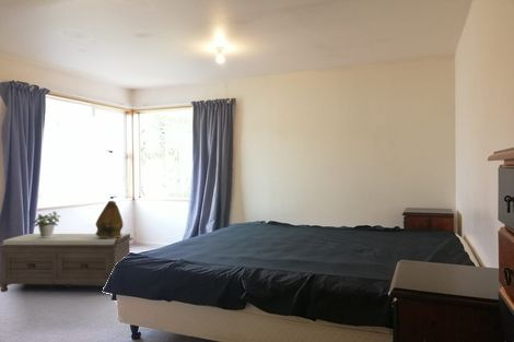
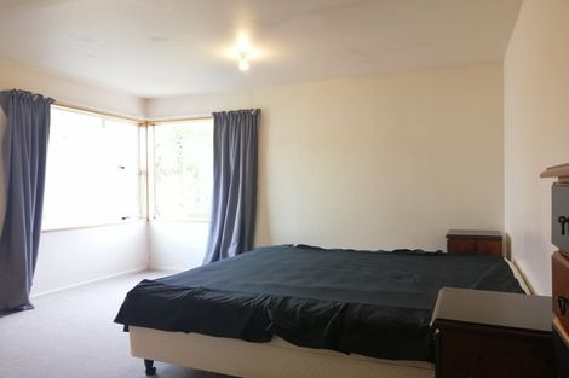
- ceramic vessel (108, 219)
- potted plant (47, 224)
- bench (68, 261)
